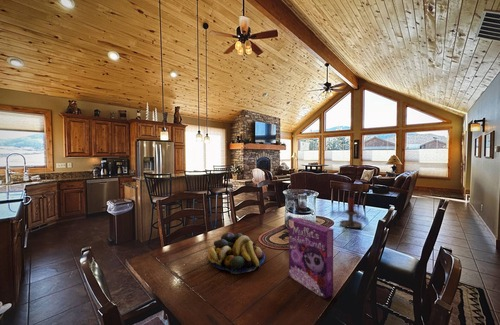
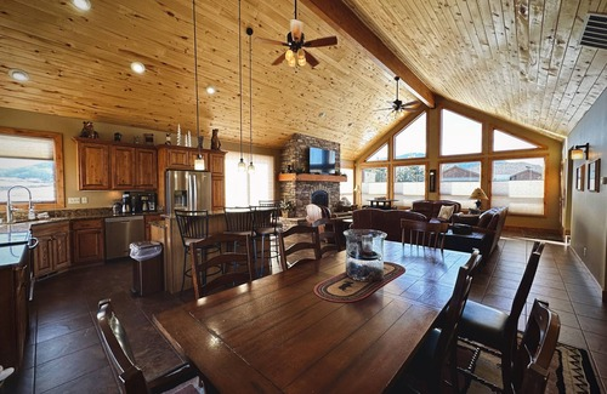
- fruit bowl (237, 247)
- candle holder (349, 212)
- cereal box (309, 254)
